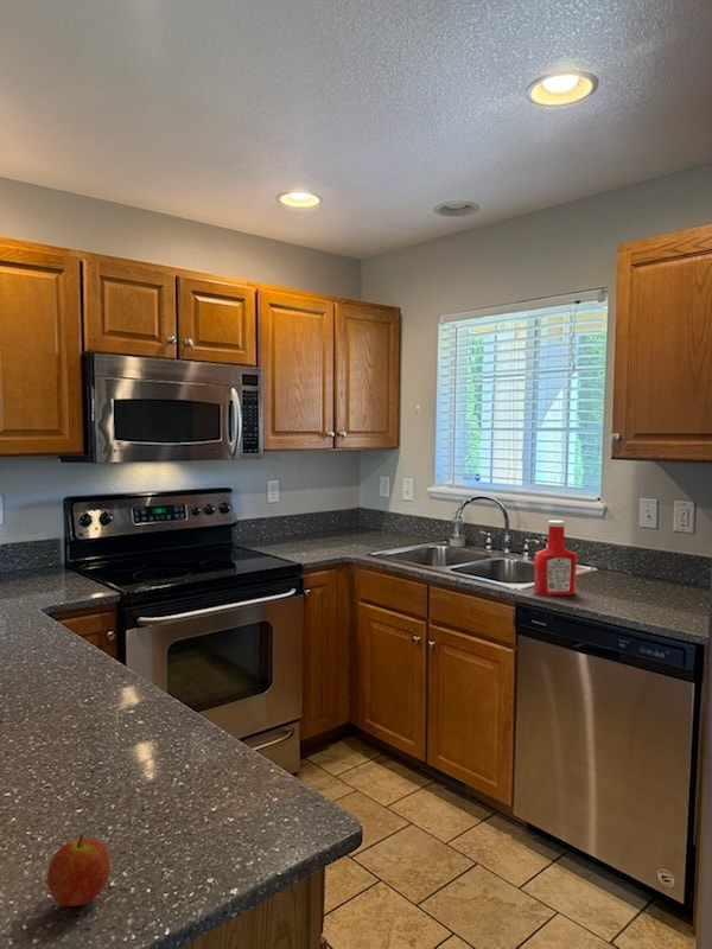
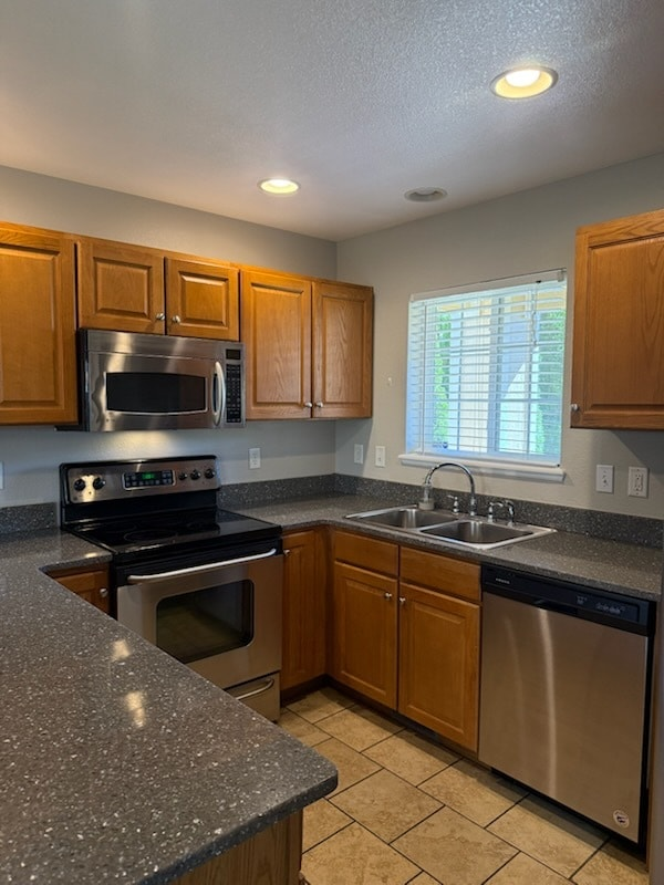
- fruit (78, 867)
- soap bottle (555, 556)
